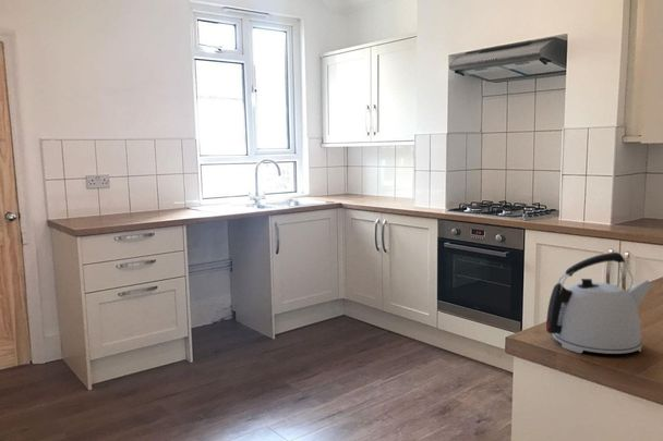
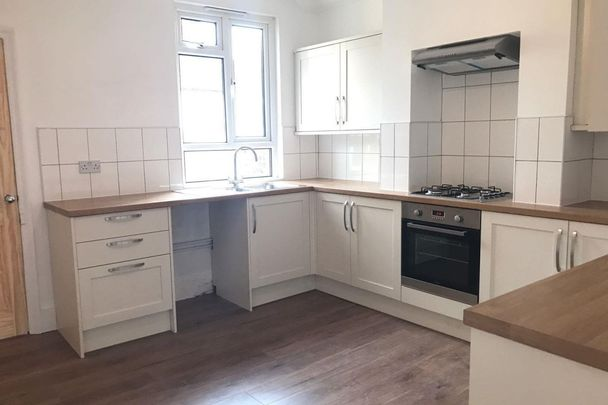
- kettle (600, 297)
